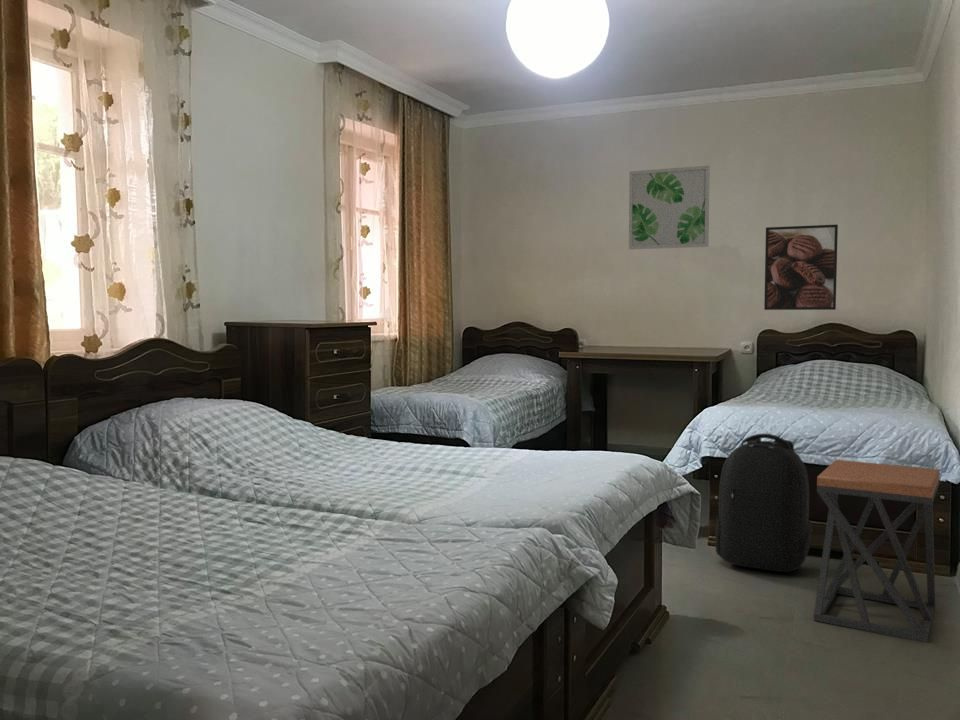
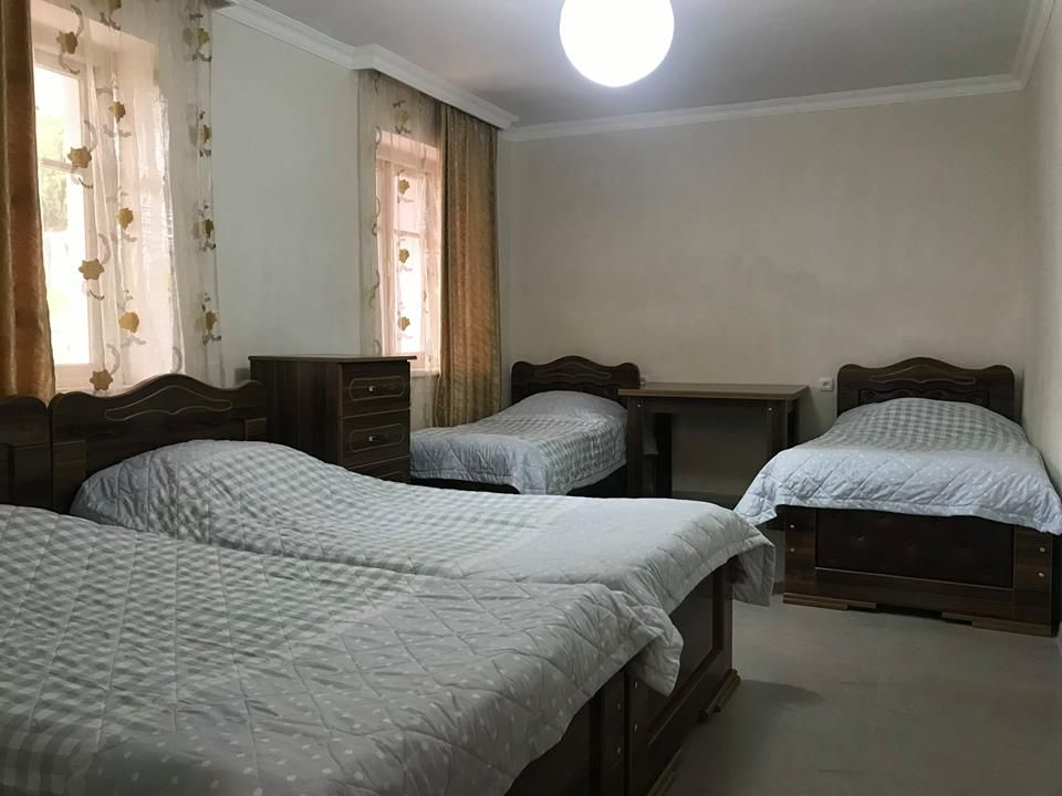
- stool (877, 543)
- wall art (668, 208)
- backpack (764, 499)
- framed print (800, 268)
